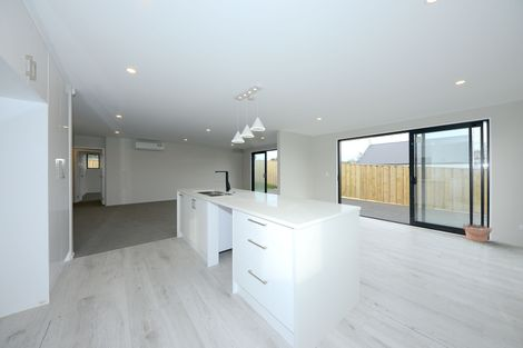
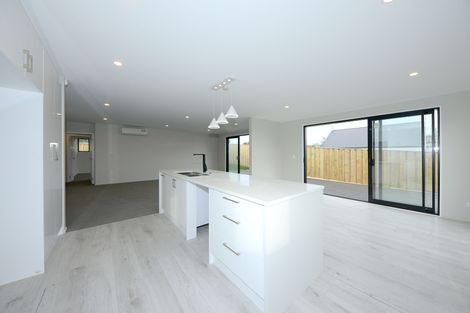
- bucket (476, 231)
